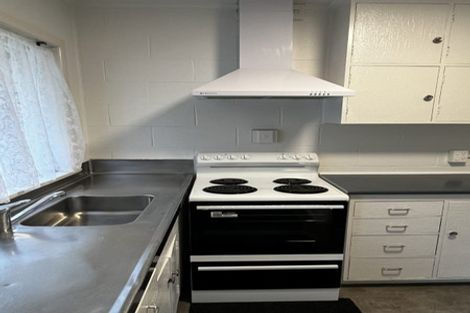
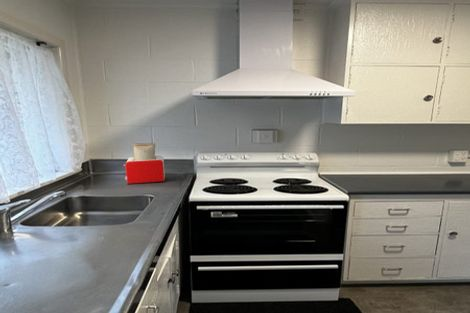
+ toaster (143, 162)
